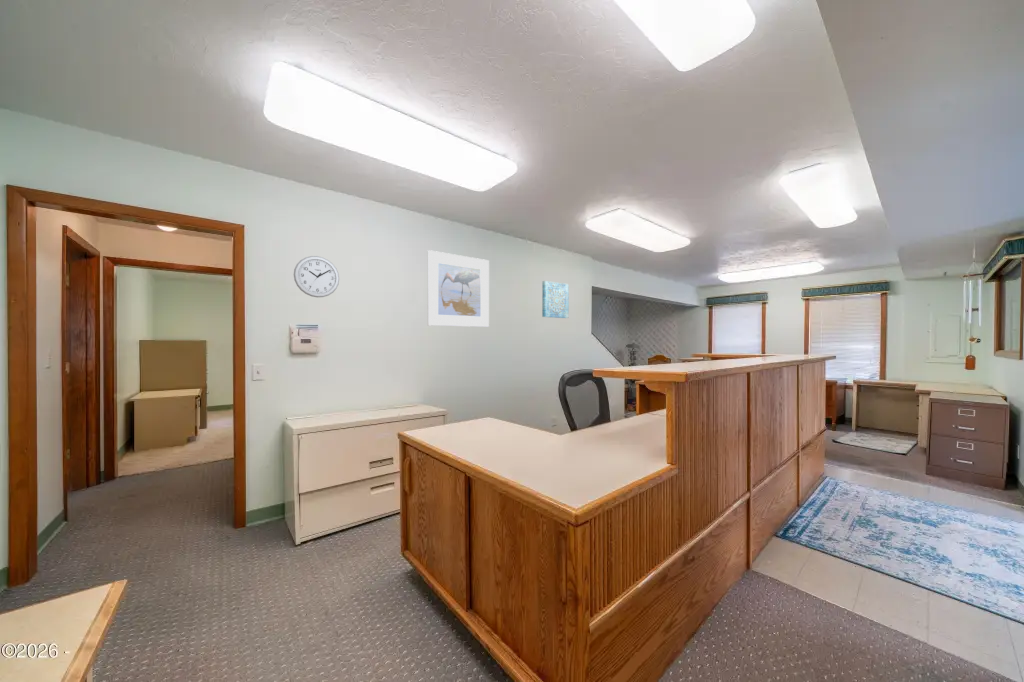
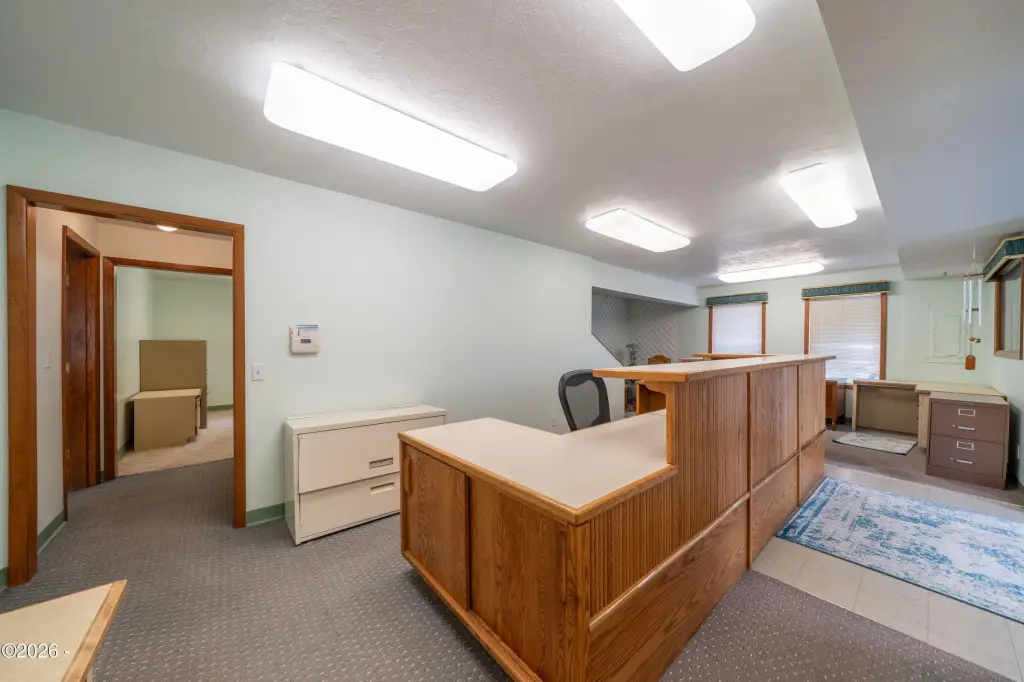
- wall clock (317, 276)
- wall art (555, 300)
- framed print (460, 291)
